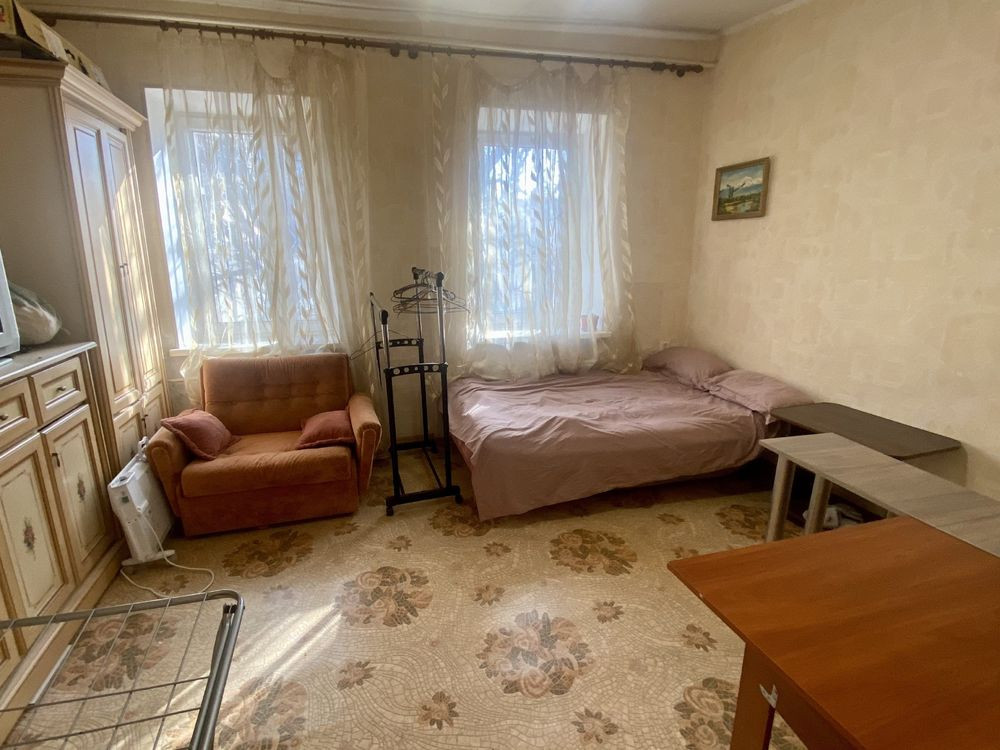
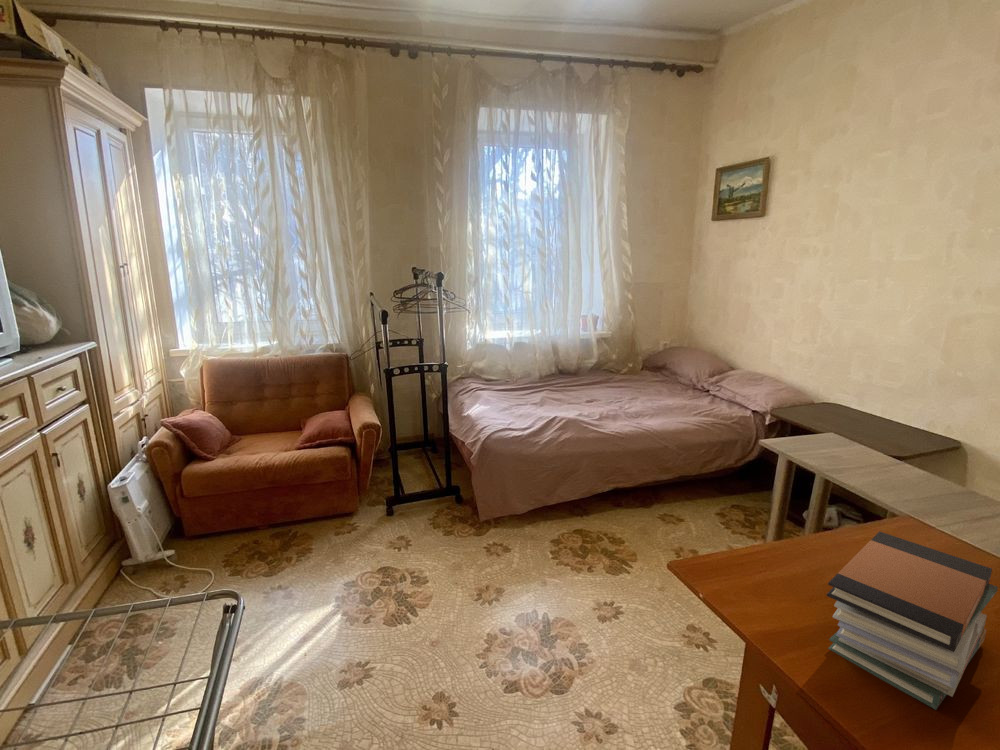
+ book stack (908, 611)
